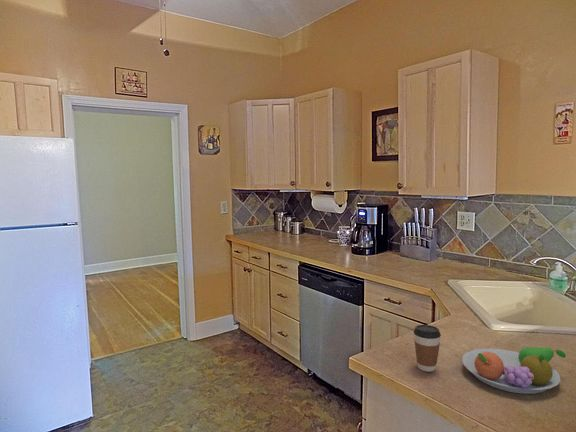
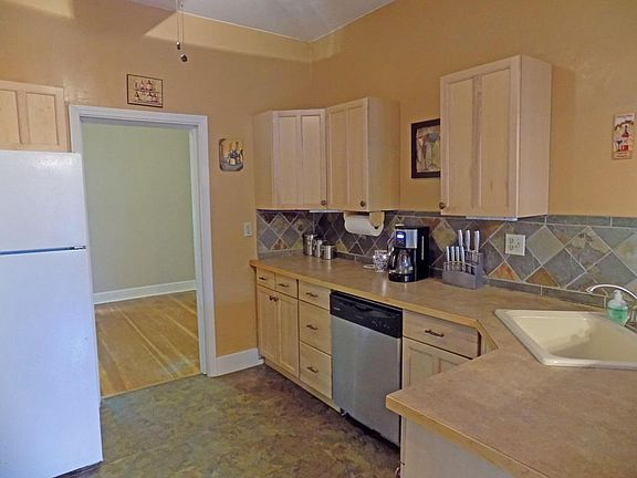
- coffee cup (426, 347)
- fruit bowl (513, 359)
